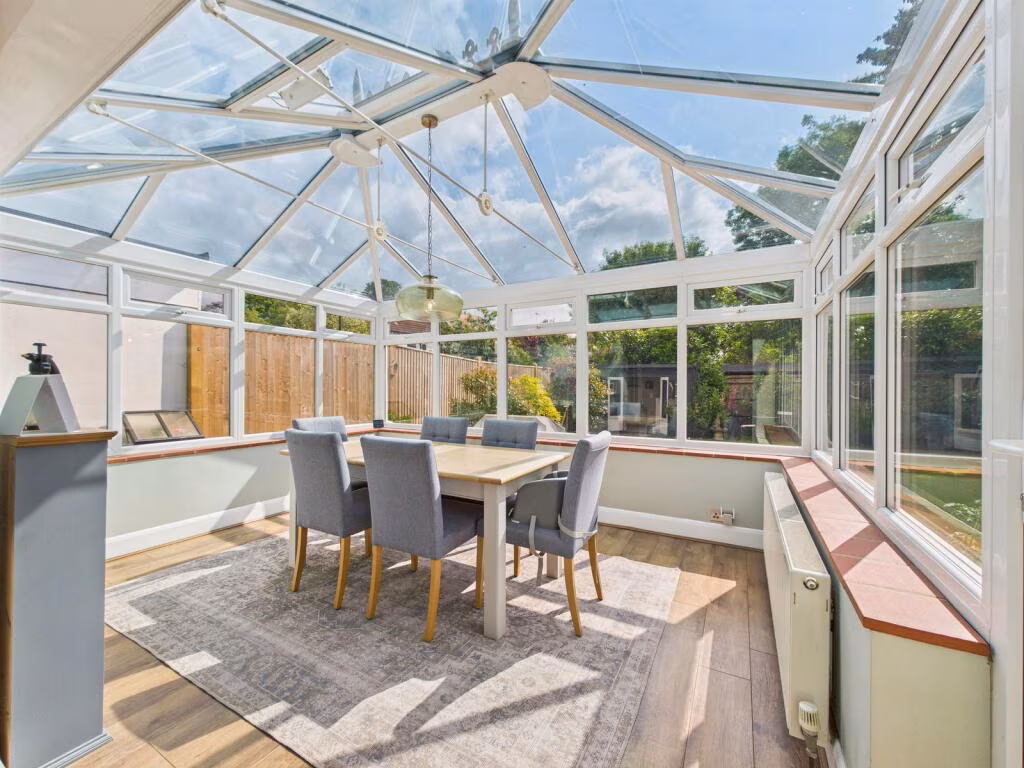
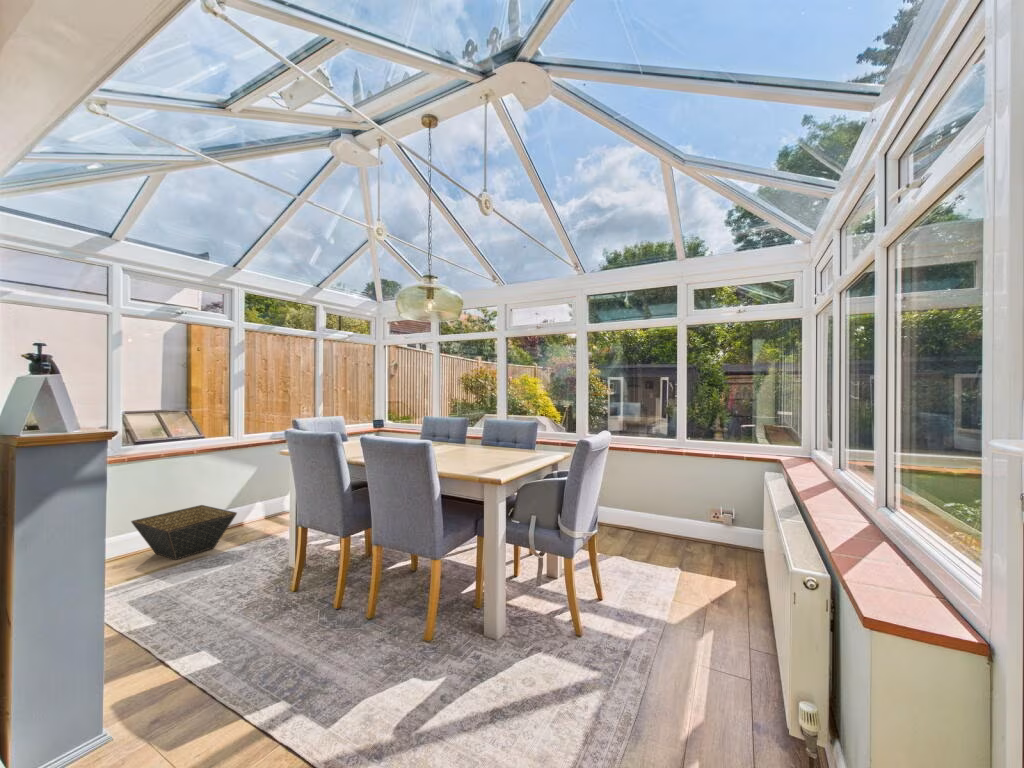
+ basket (185, 533)
